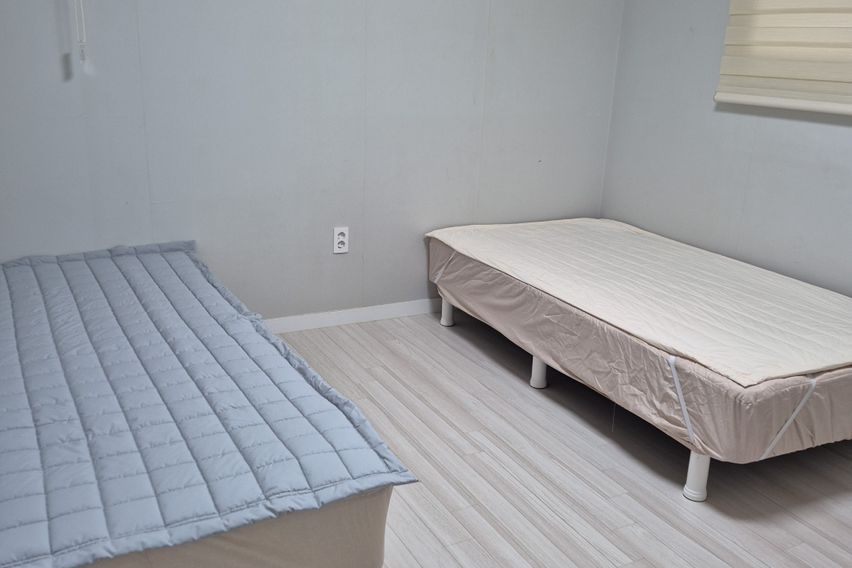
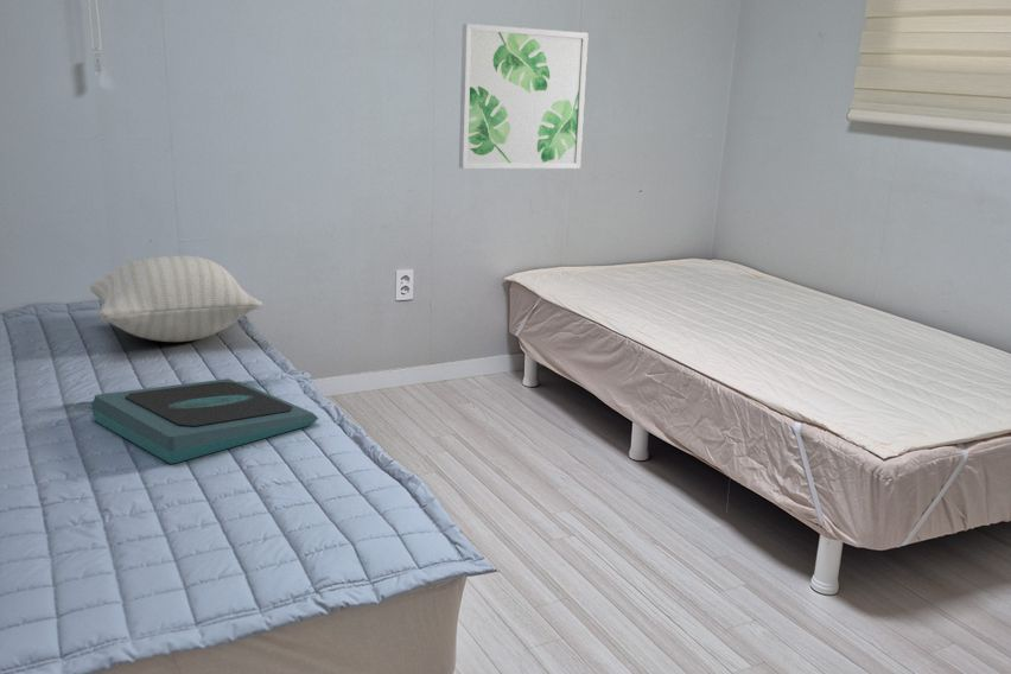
+ wall art (523, 100)
+ pillow (172, 295)
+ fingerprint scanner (205, 409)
